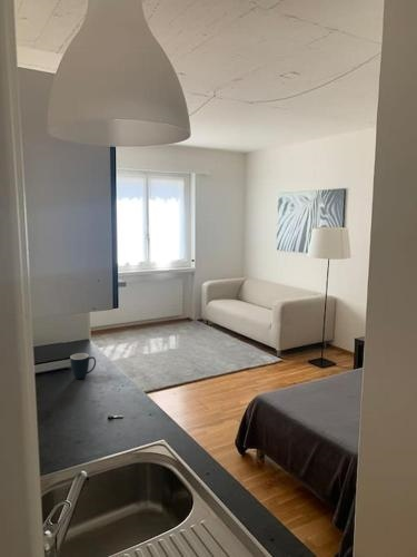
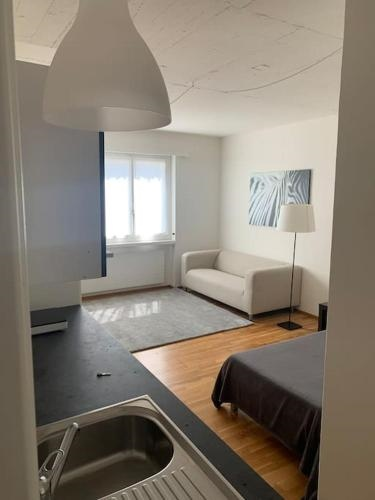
- mug (83, 365)
